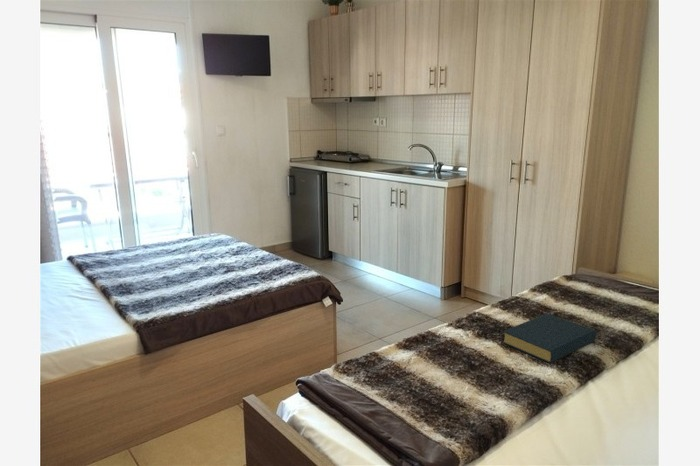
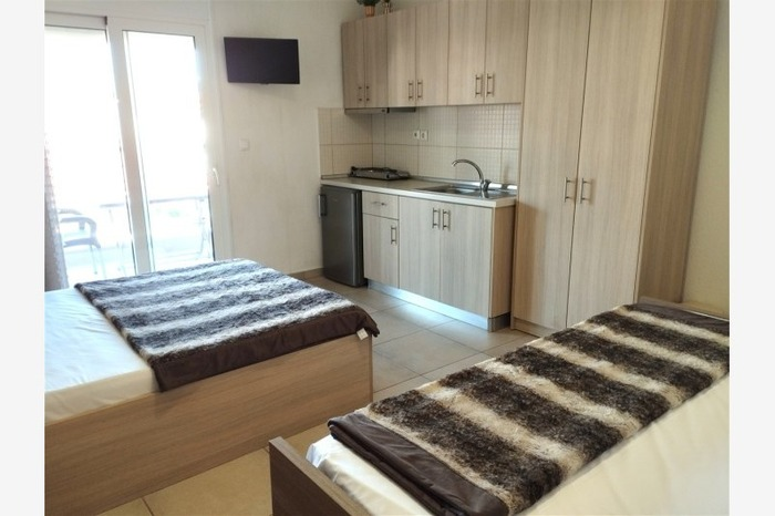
- hardback book (548, 336)
